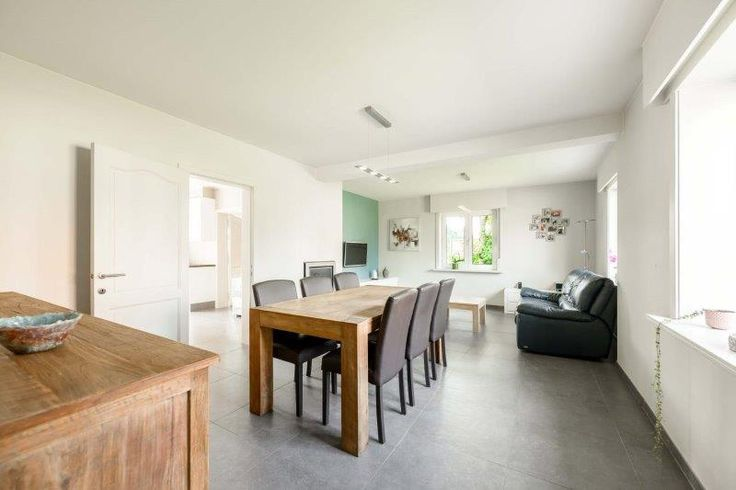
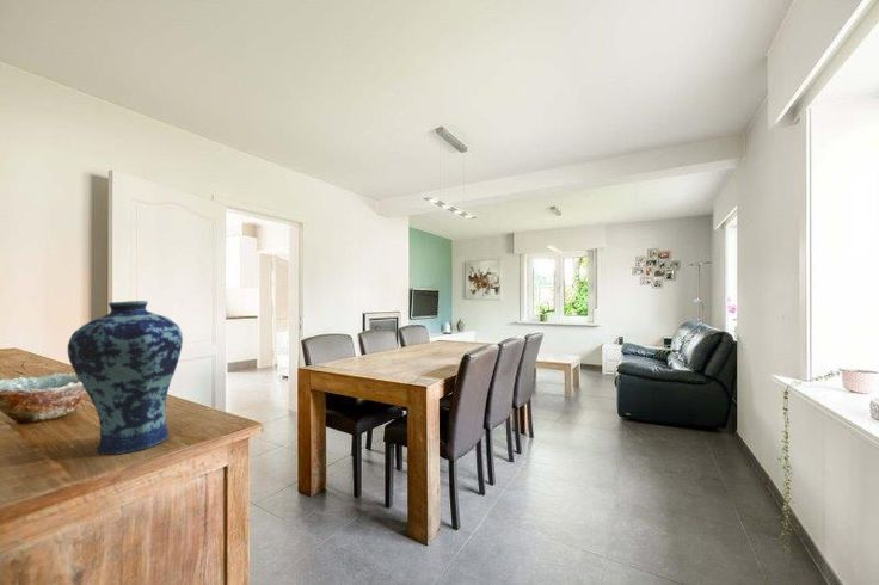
+ vase (130, 371)
